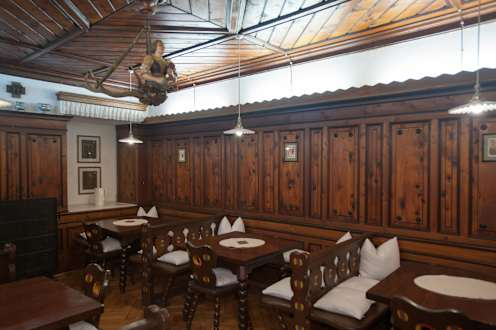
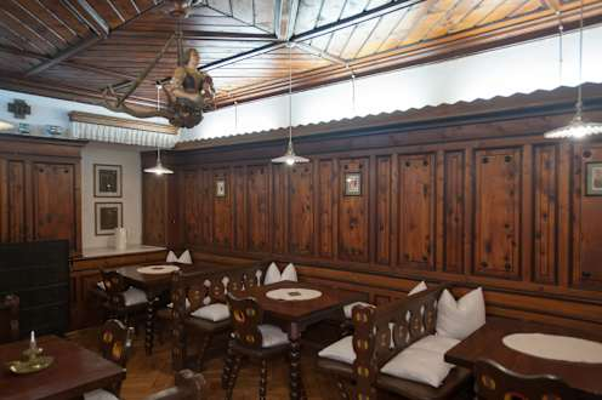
+ candle holder (29, 349)
